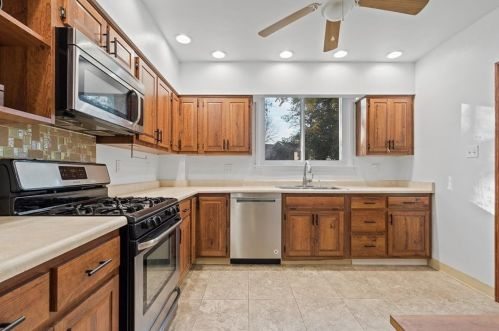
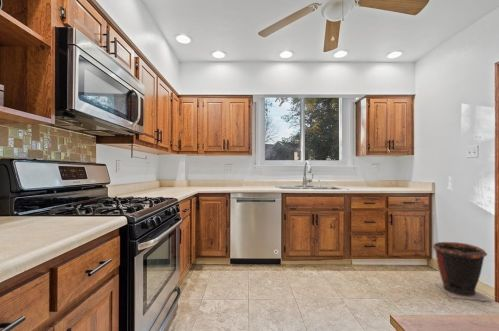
+ waste bin (457, 267)
